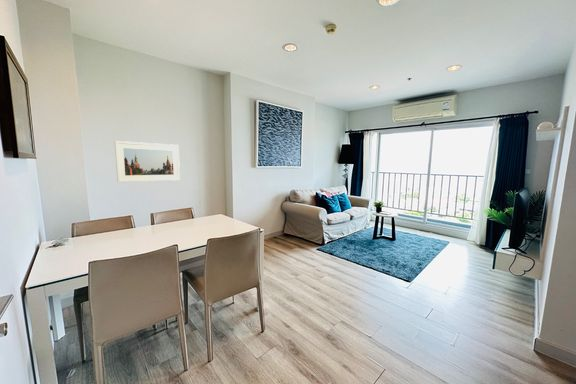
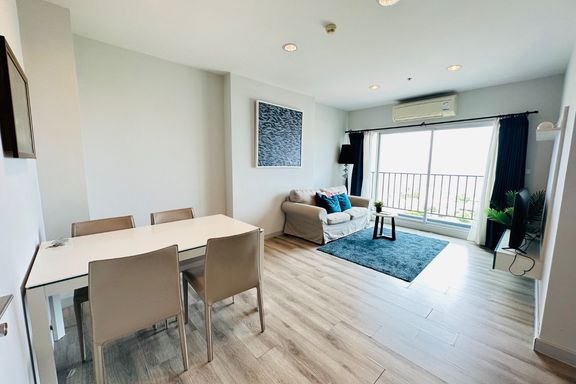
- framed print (150, 162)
